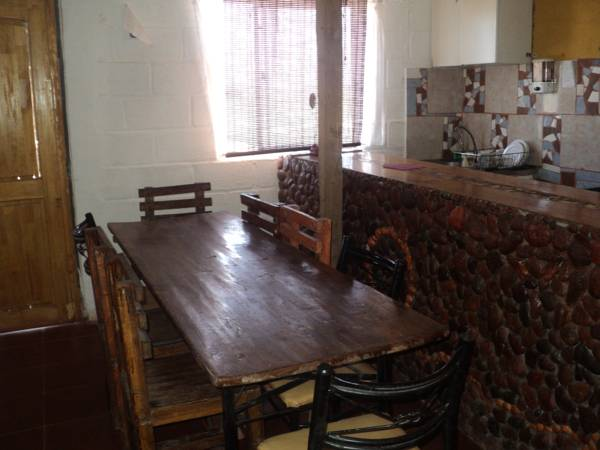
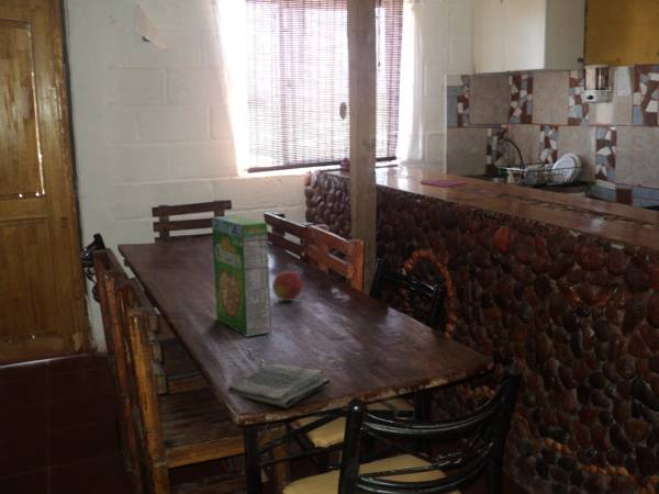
+ dish towel (280, 382)
+ cereal box (241, 273)
+ fruit (287, 285)
